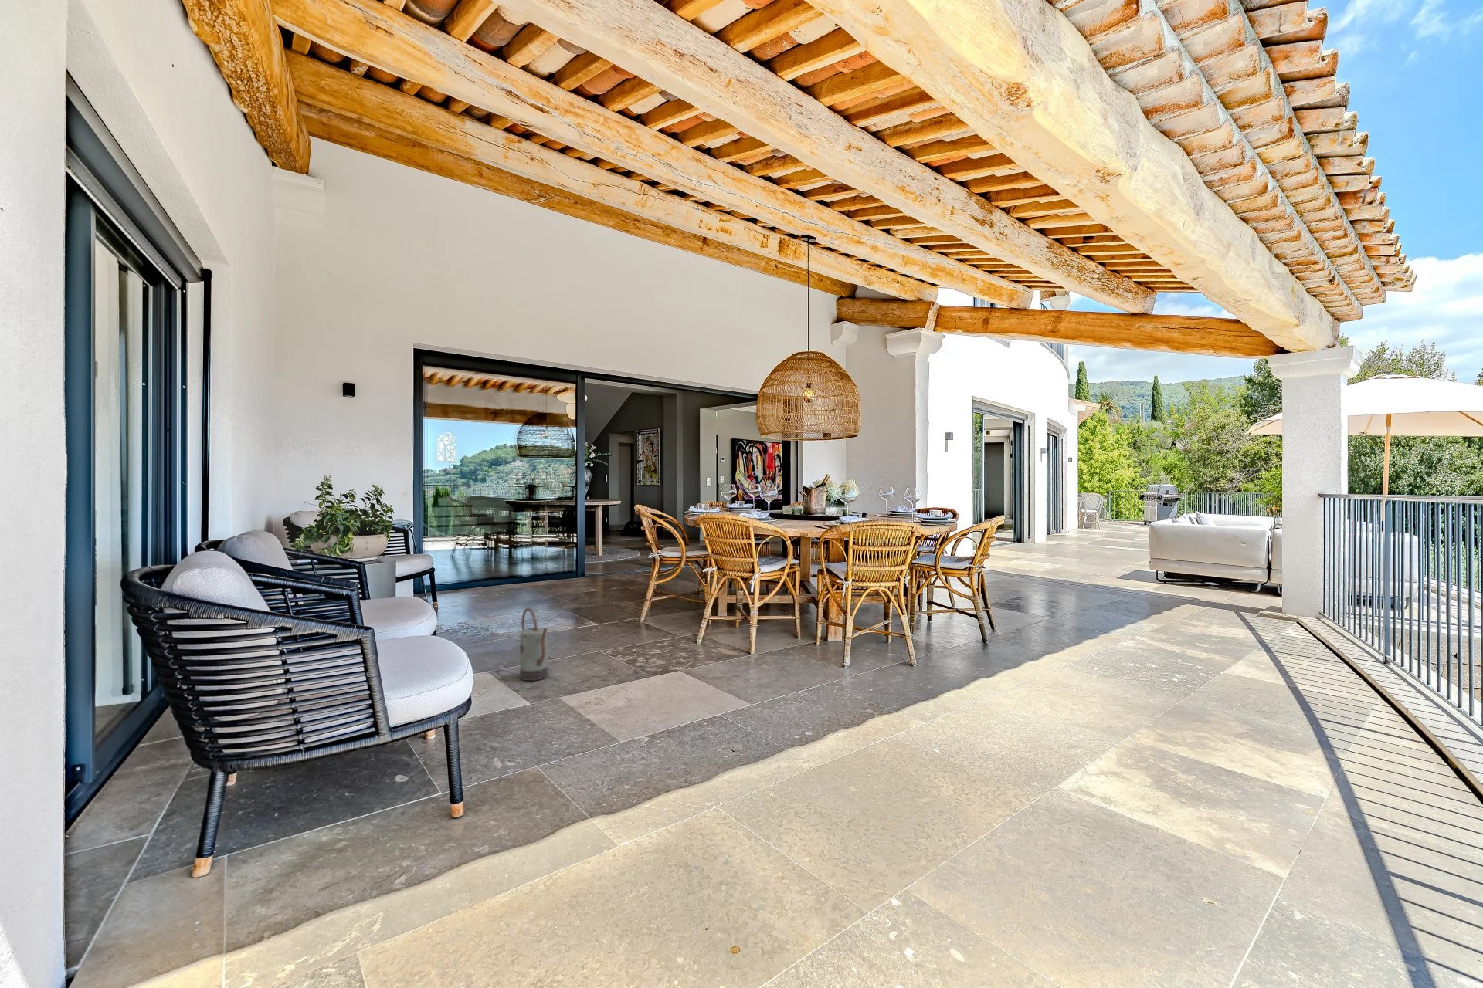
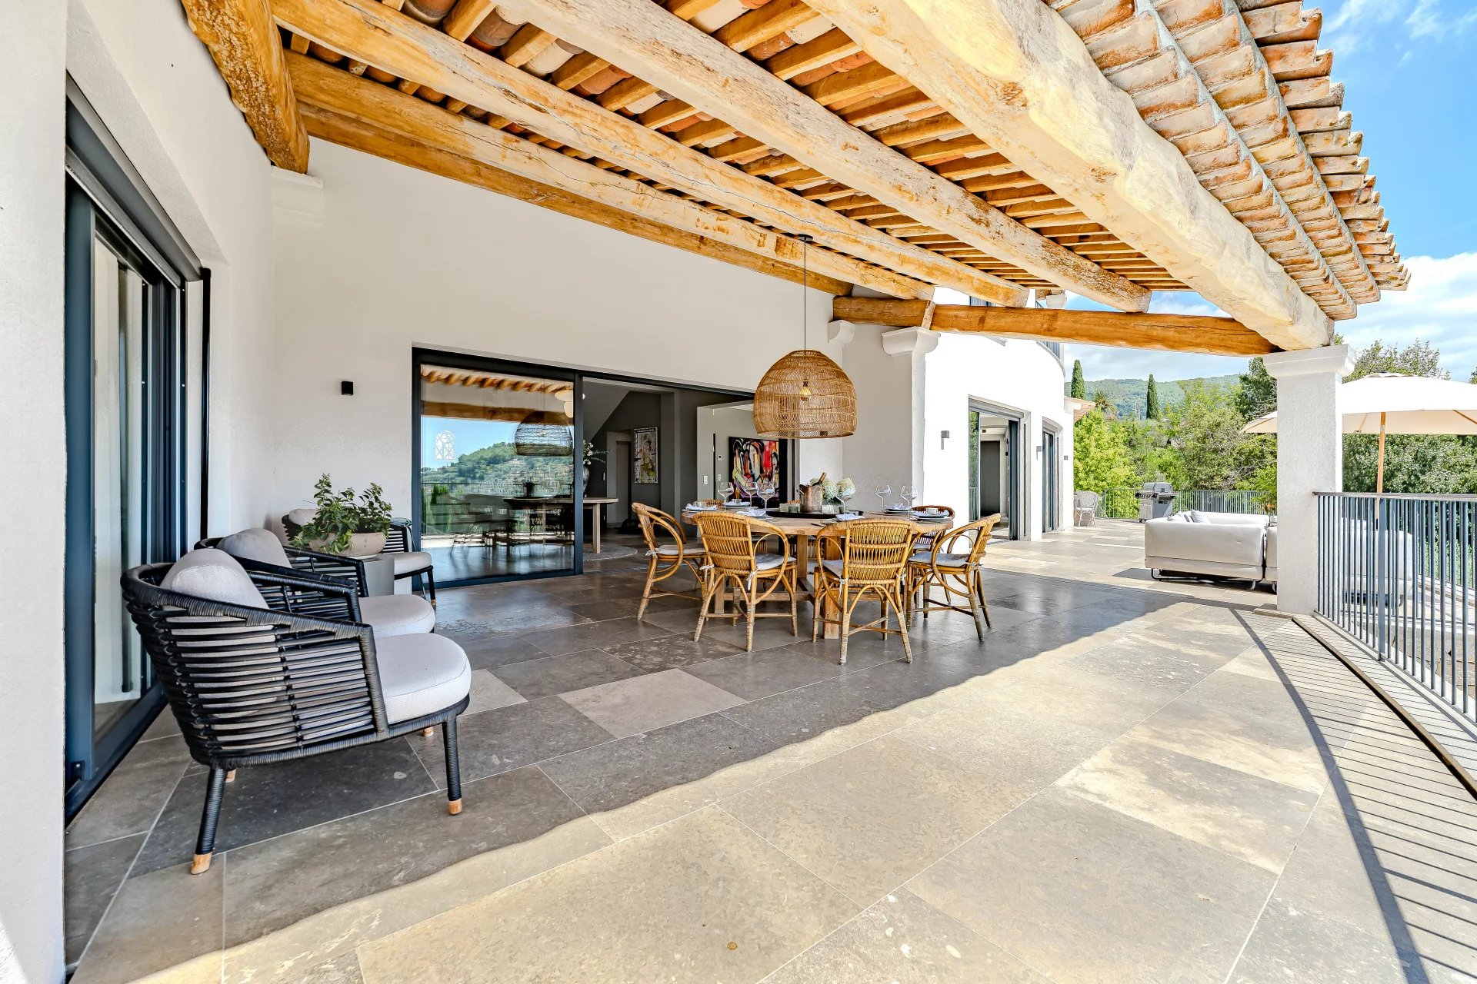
- watering can (534, 643)
